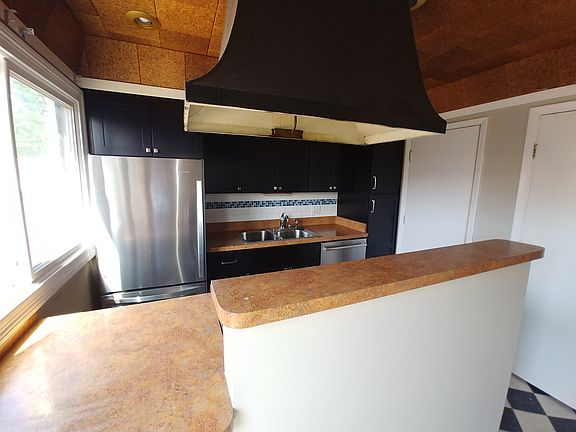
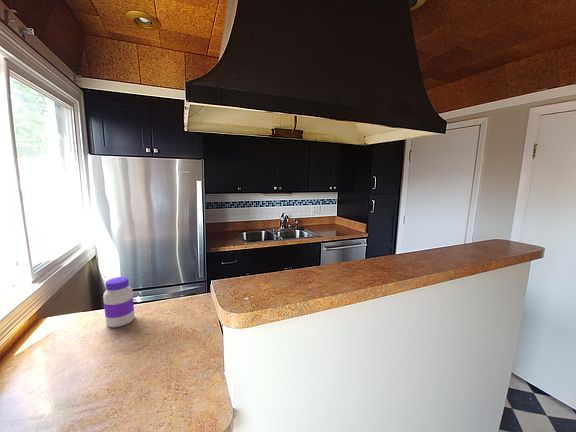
+ jar (119, 300)
